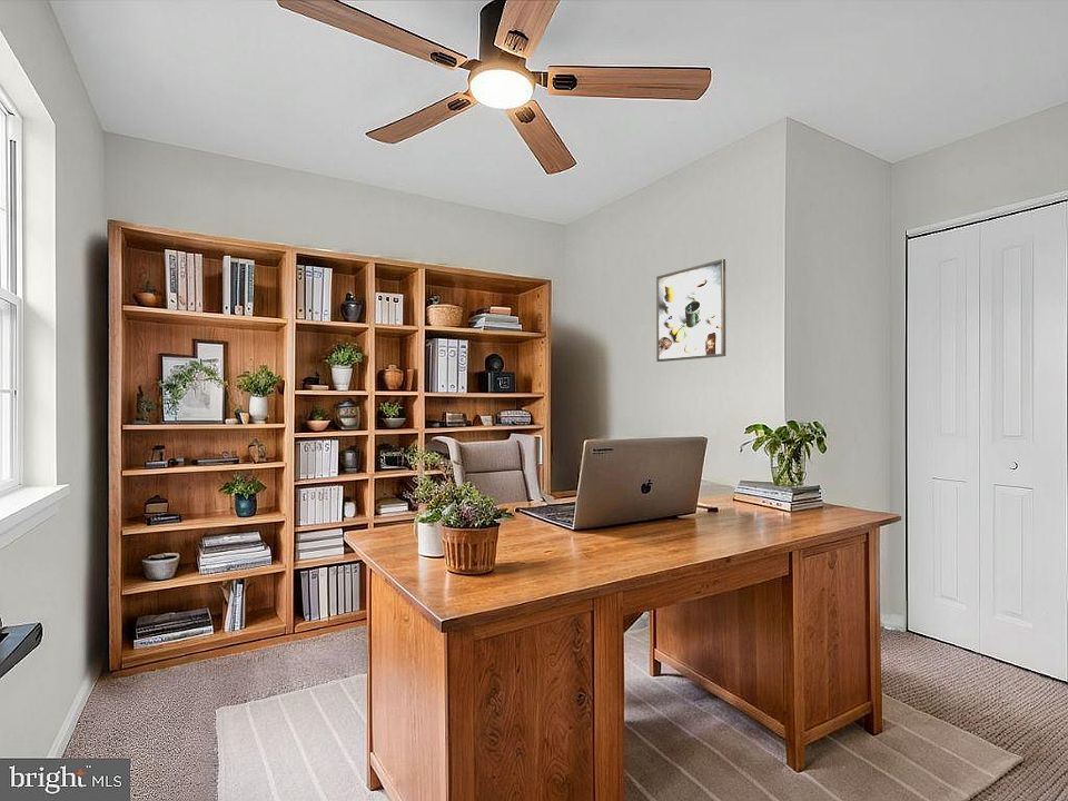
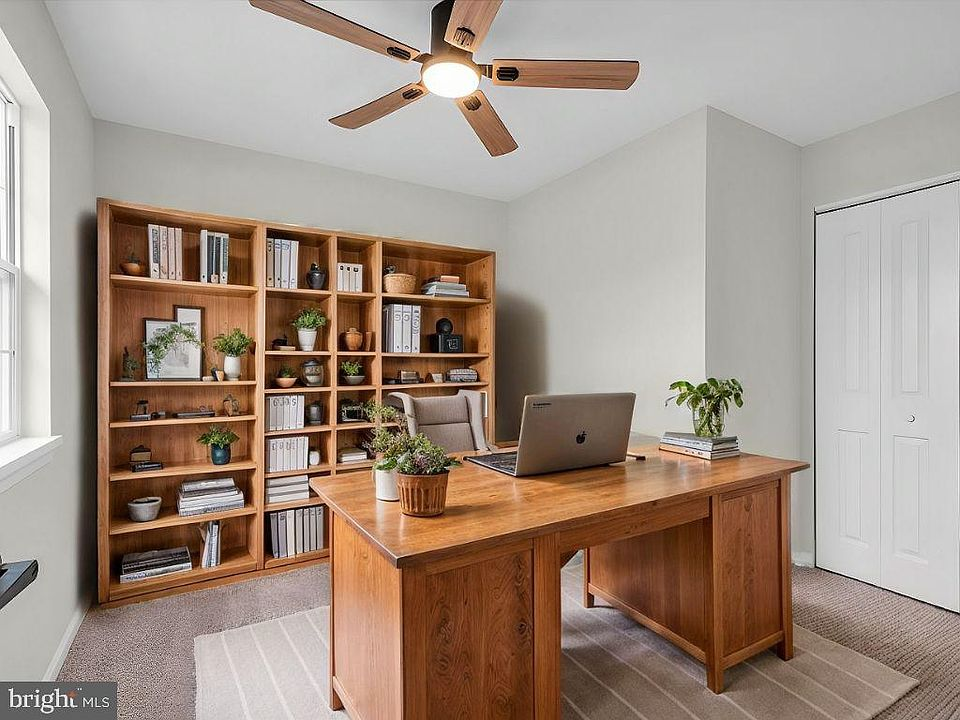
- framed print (689, 314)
